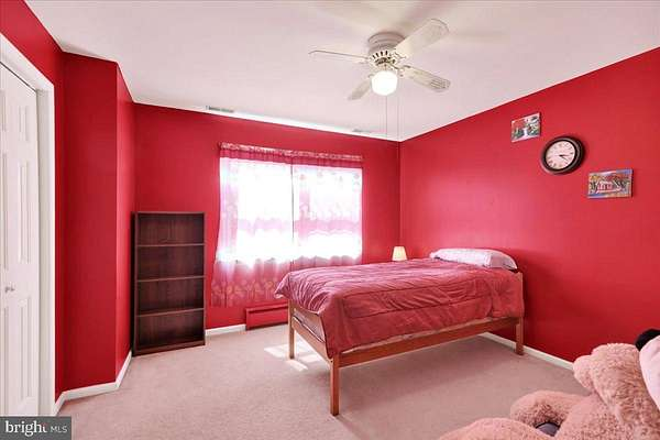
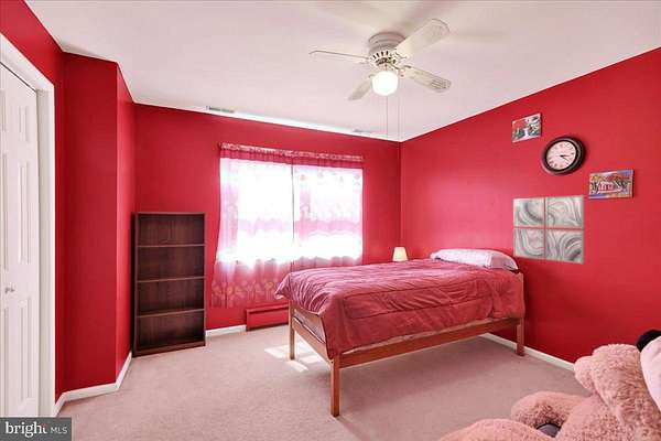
+ wall art (544, 227)
